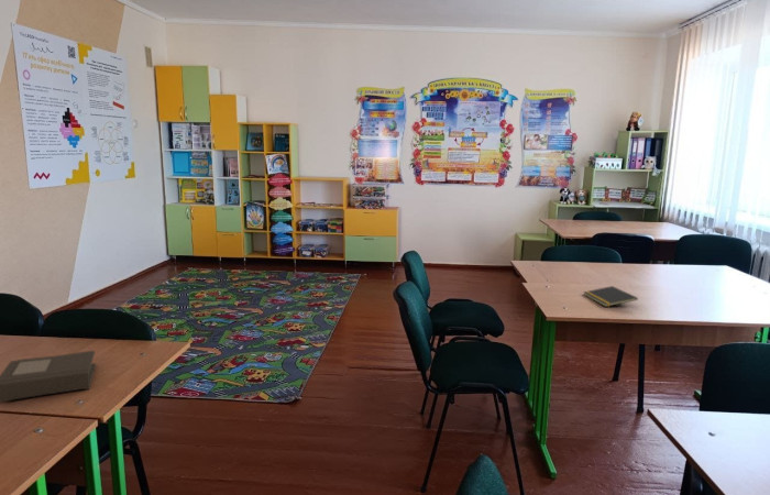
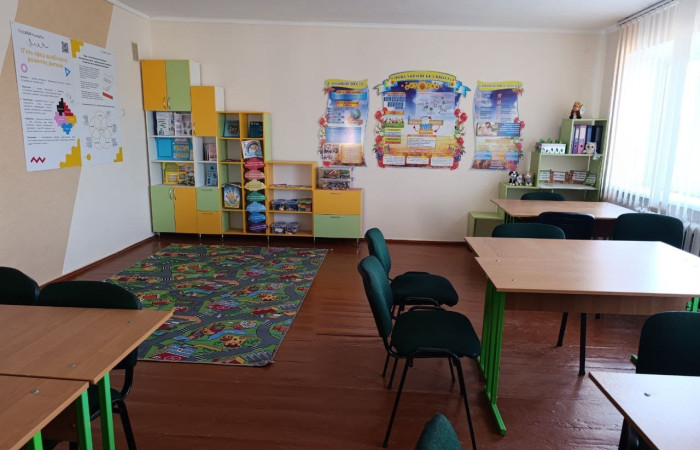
- book (48, 374)
- notepad (608, 296)
